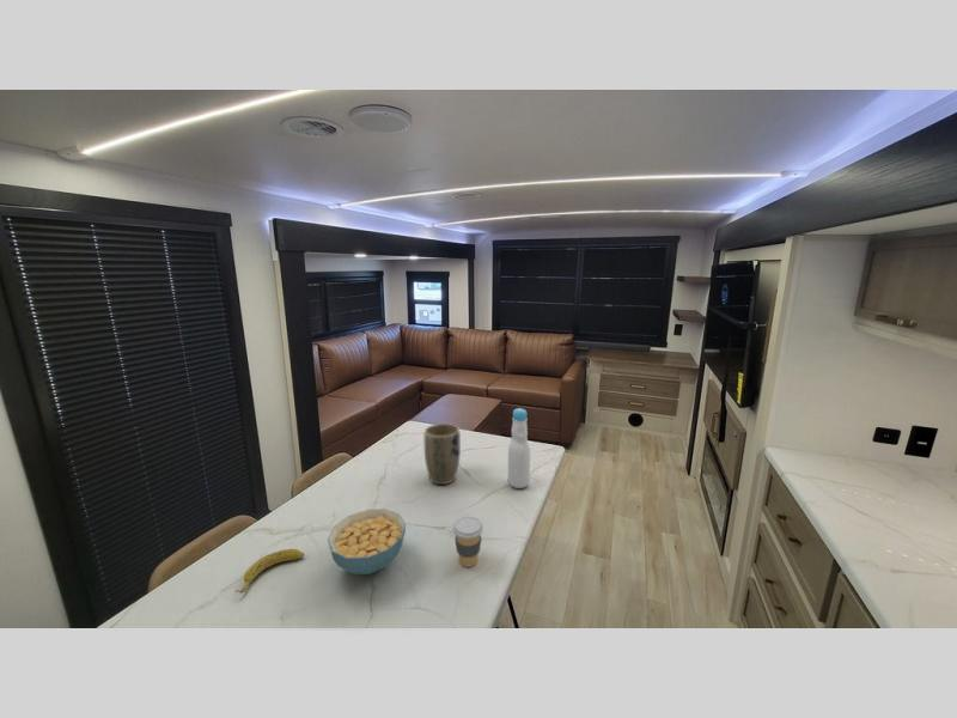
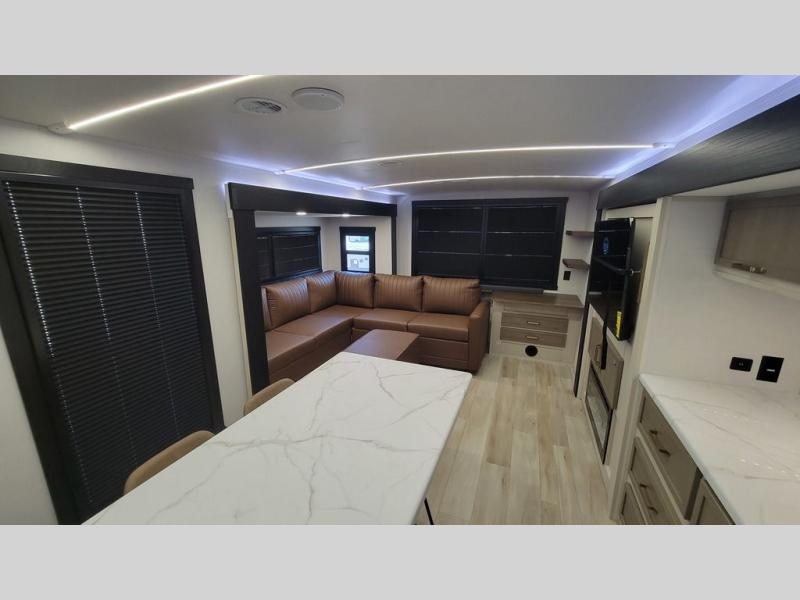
- plant pot (441, 454)
- coffee cup (468, 542)
- bottle (519, 446)
- cereal bowl (368, 547)
- banana (270, 565)
